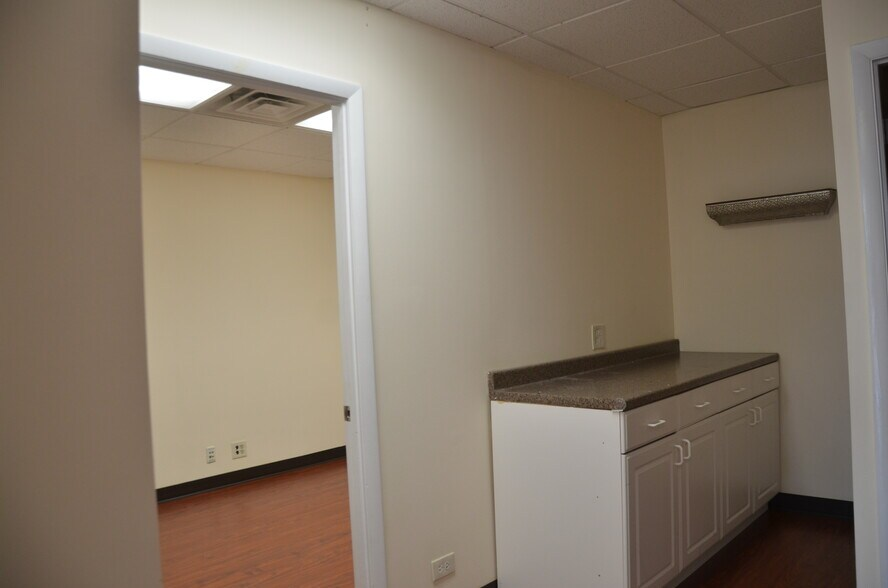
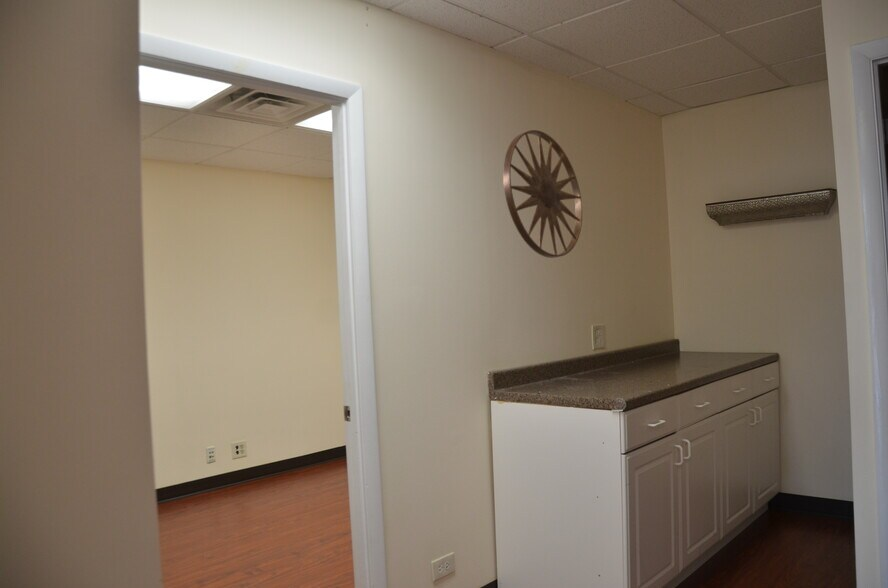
+ wall art (545, 194)
